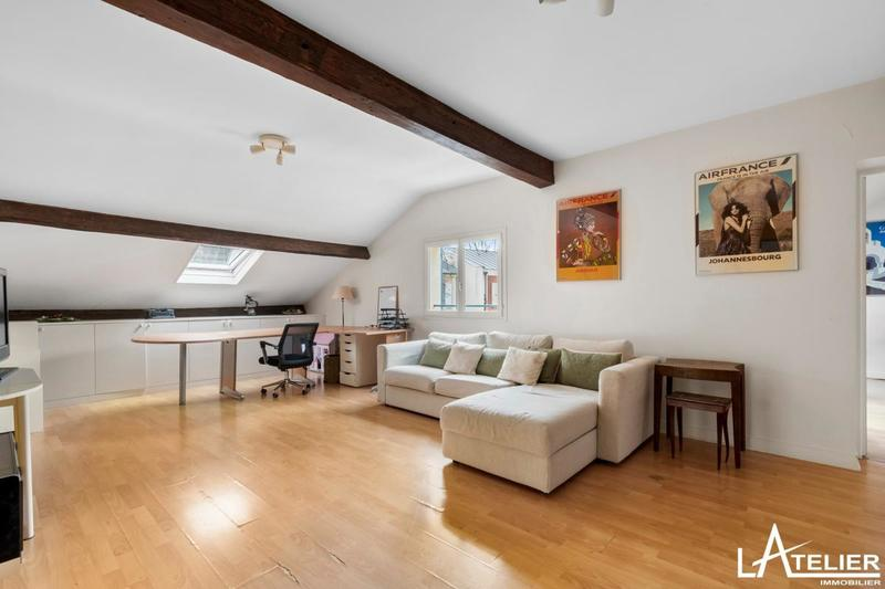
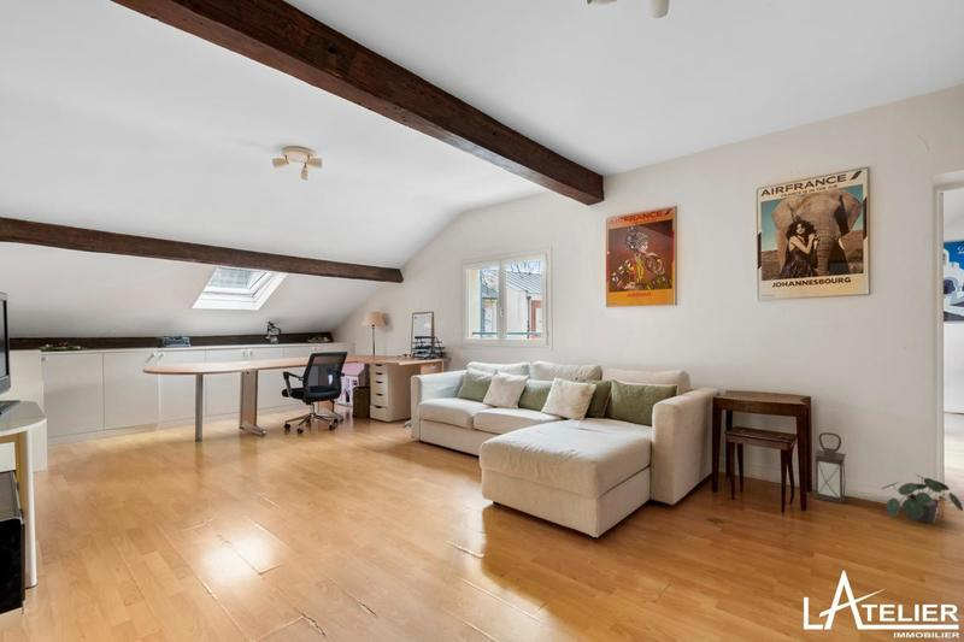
+ lantern (830, 464)
+ potted plant (919, 497)
